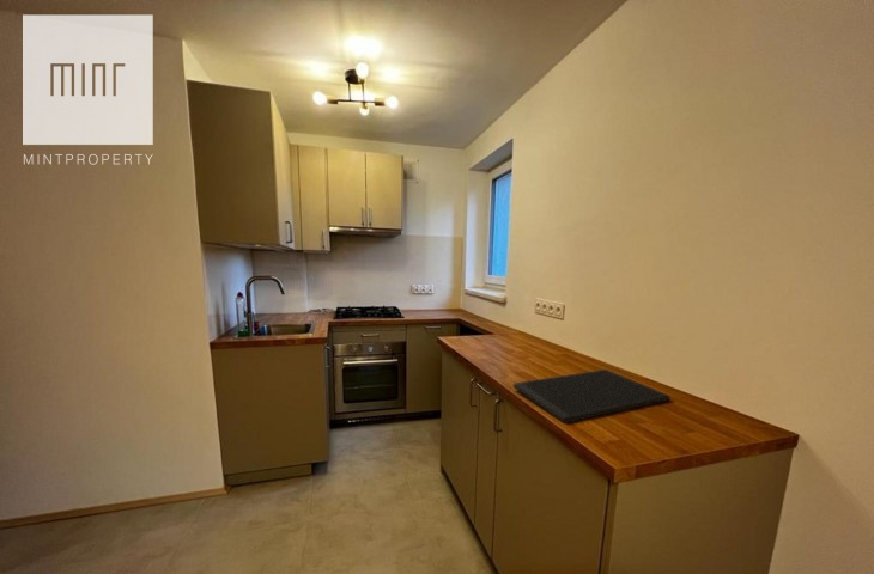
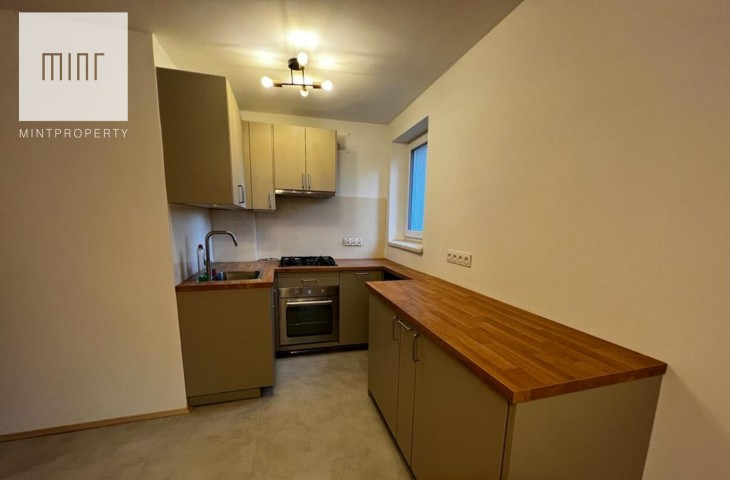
- cutting board (588, 391)
